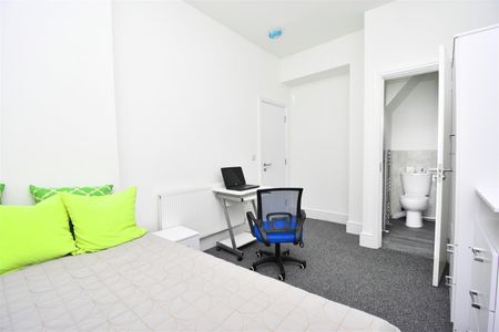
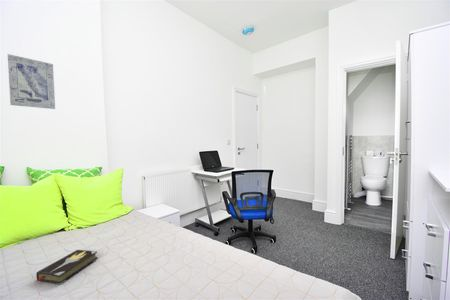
+ wall art (32, 83)
+ hardback book (69, 264)
